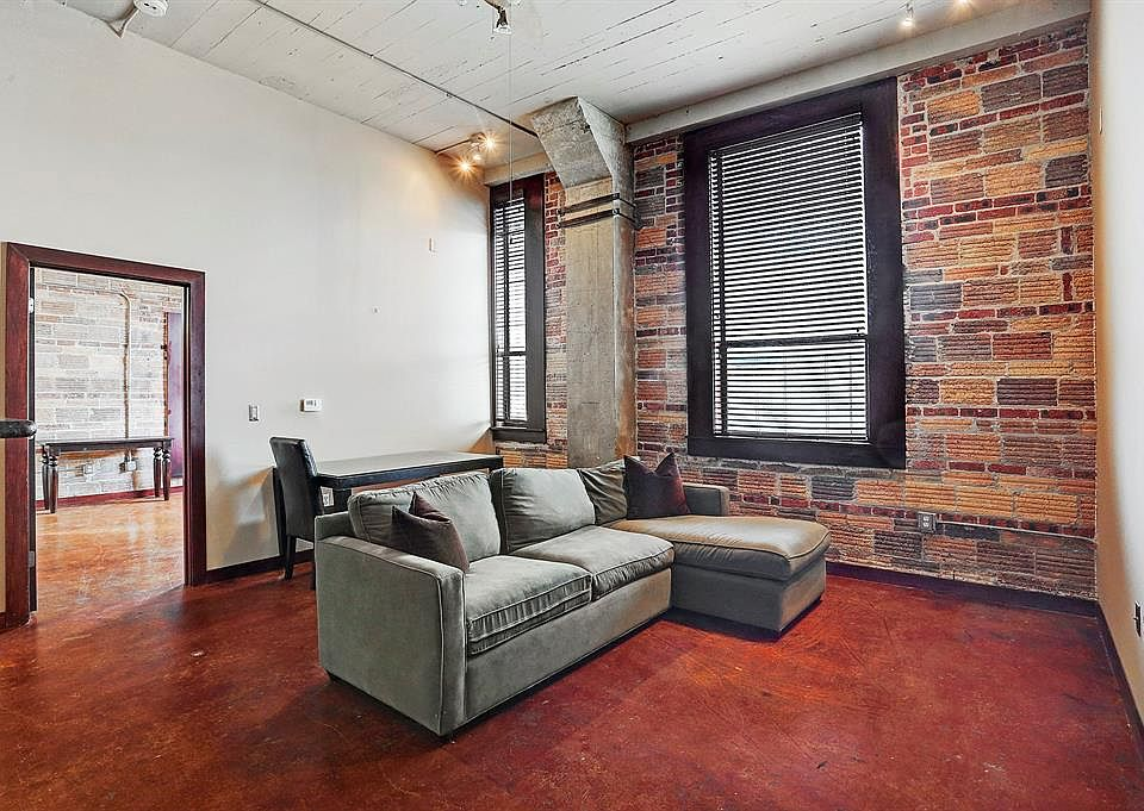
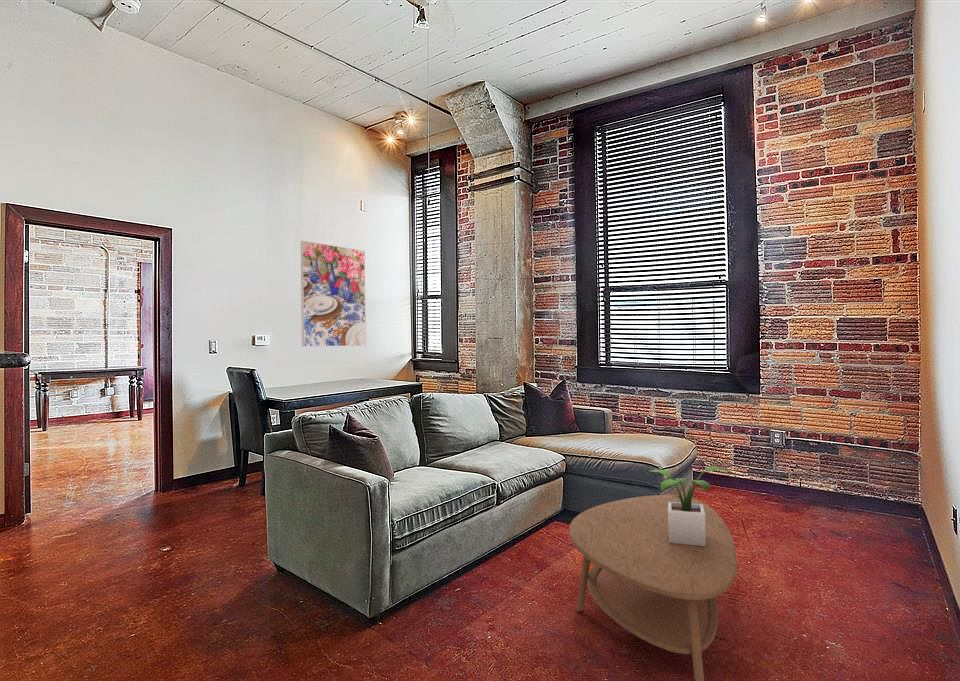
+ coffee table (648, 574)
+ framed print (334, 296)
+ potted plant (690, 503)
